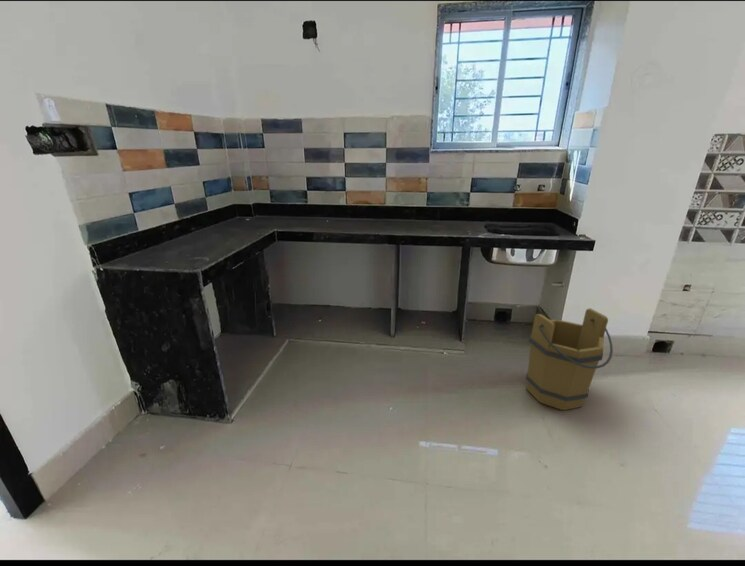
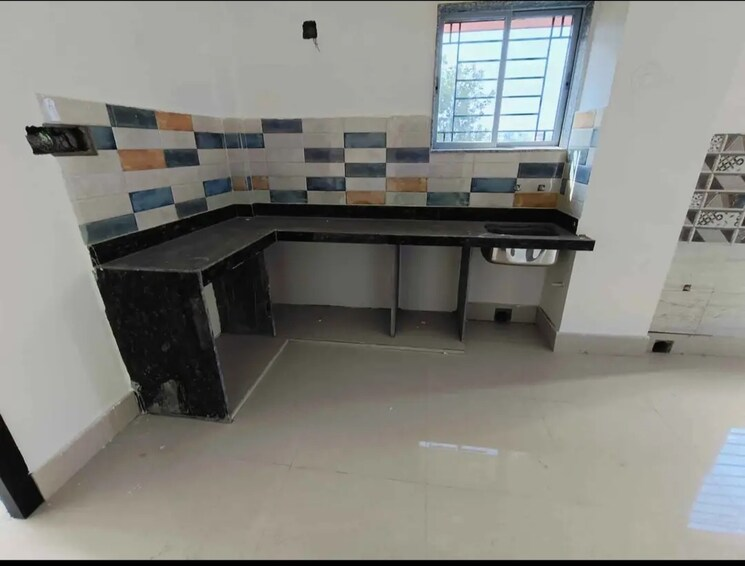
- bucket (566, 357)
